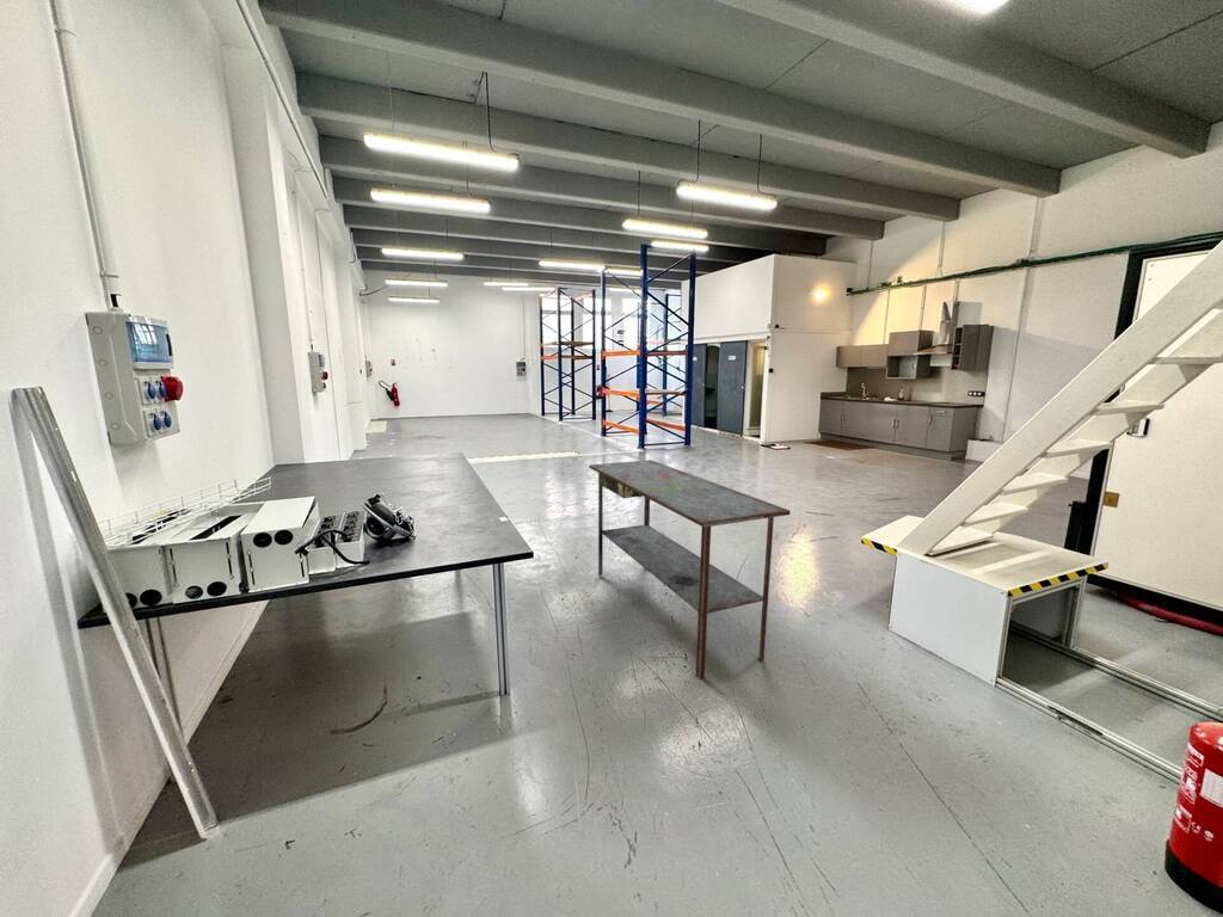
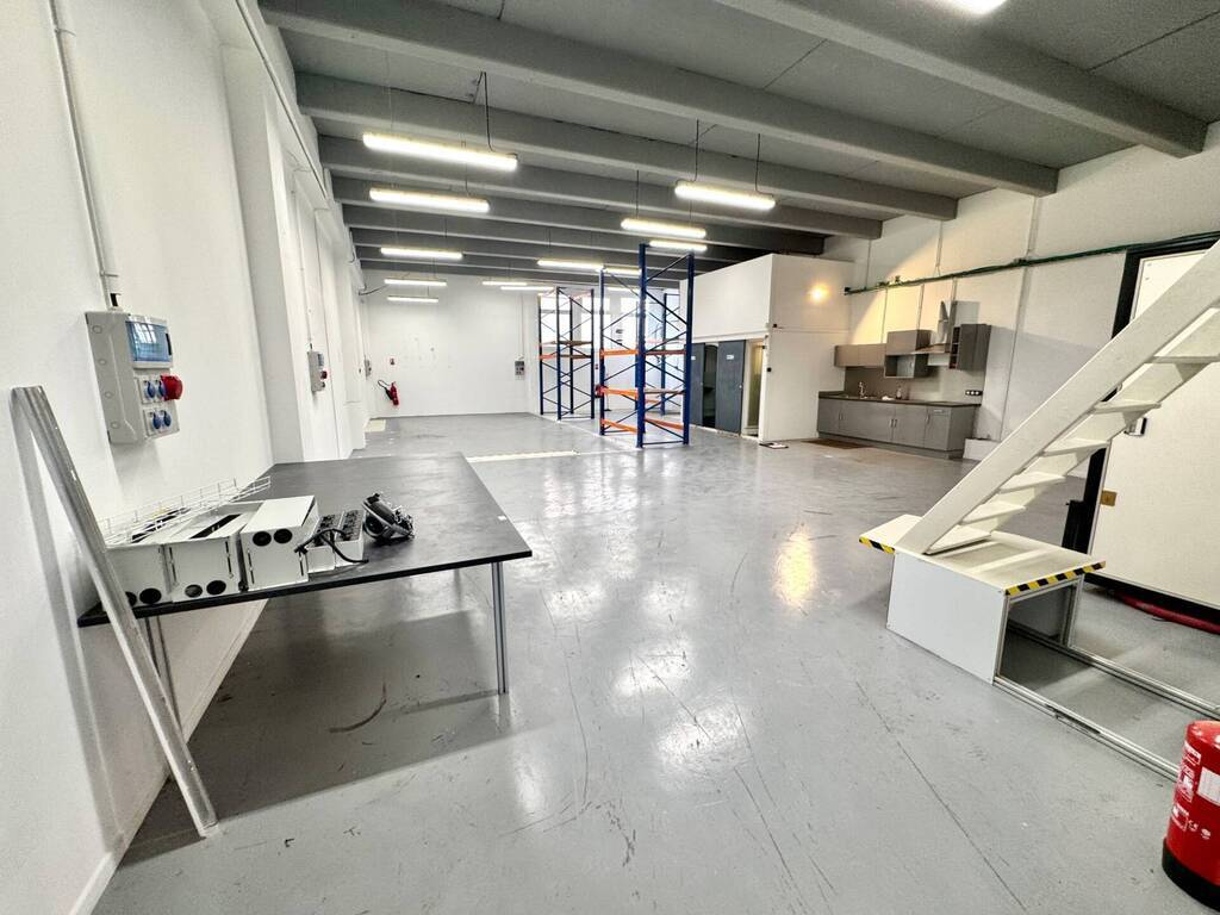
- work table (668, 549)
